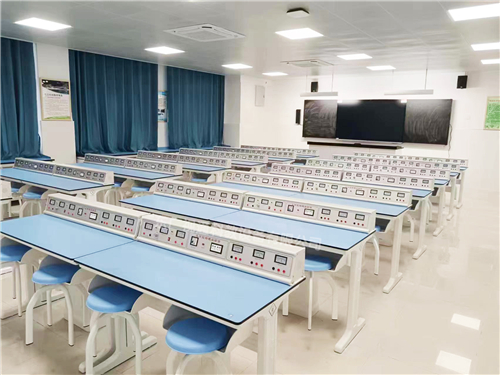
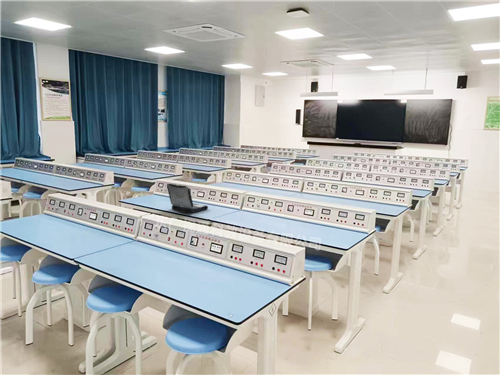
+ laptop (187, 196)
